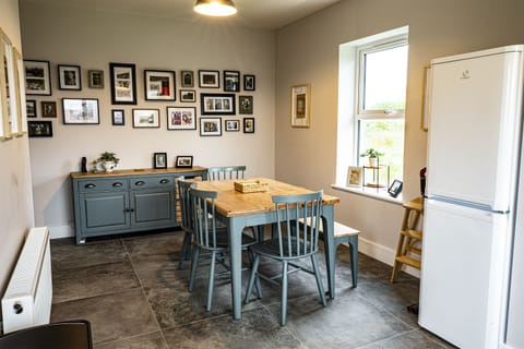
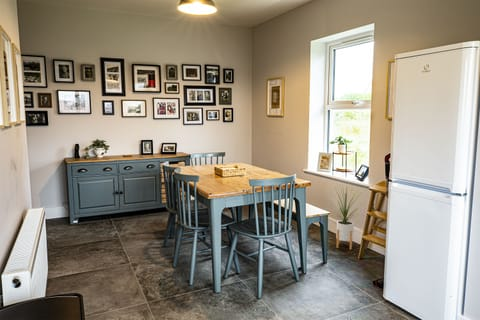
+ house plant (346, 215)
